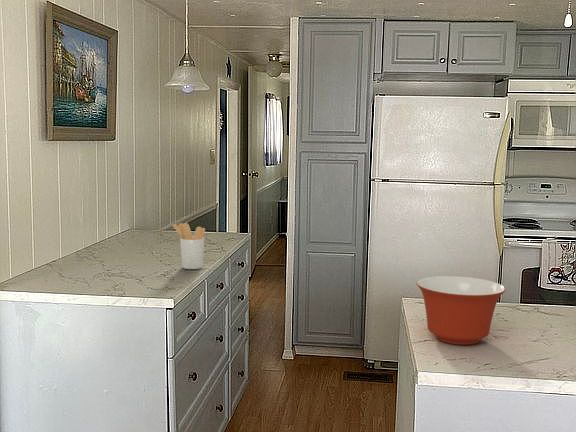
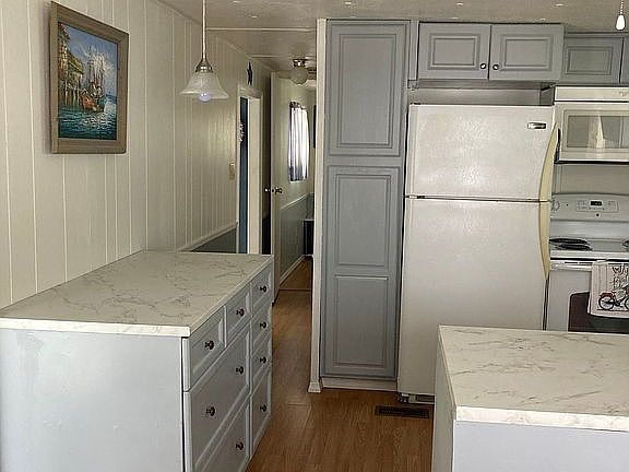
- mixing bowl (458, 311)
- utensil holder (188, 244)
